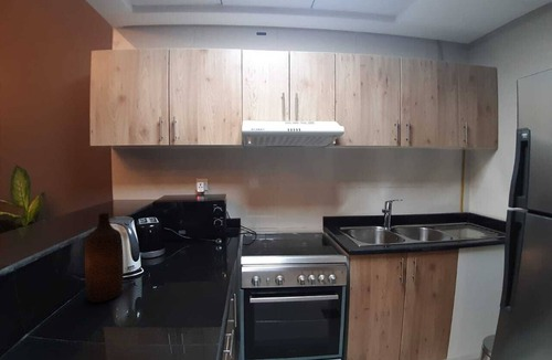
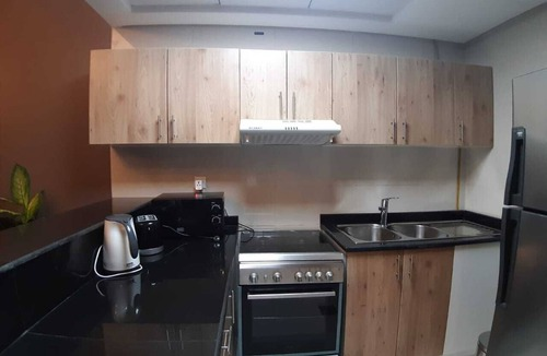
- bottle (104, 254)
